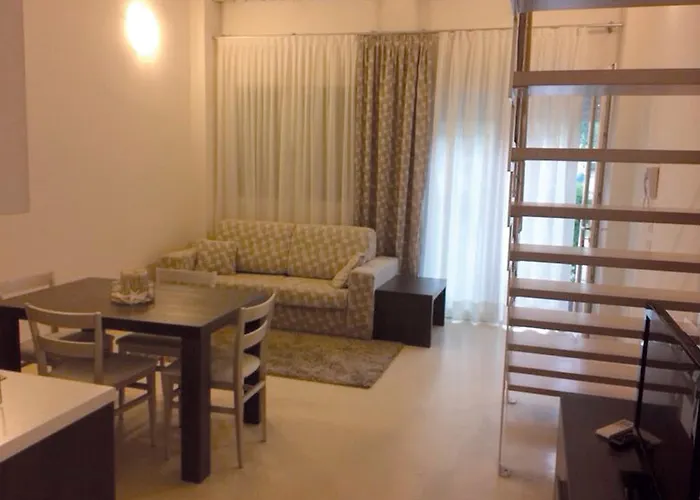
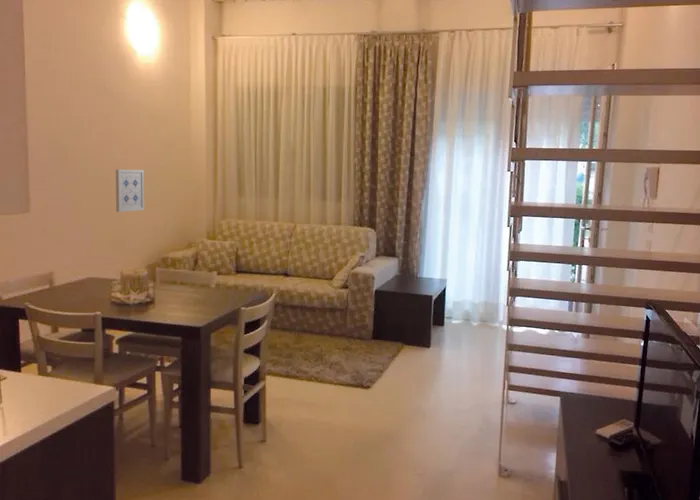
+ wall art (130, 190)
